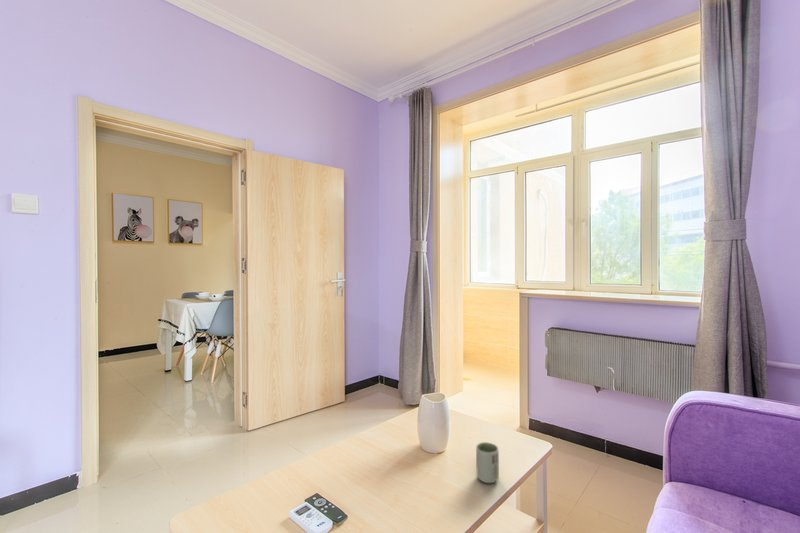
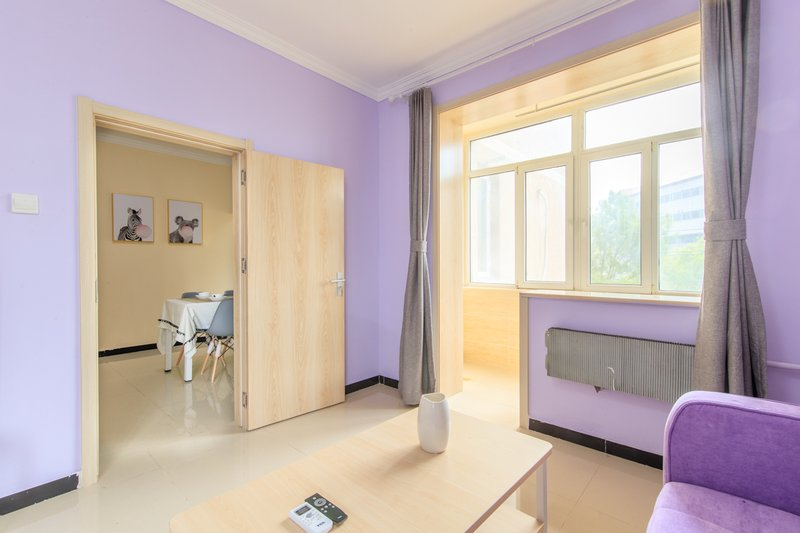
- cup (487, 462)
